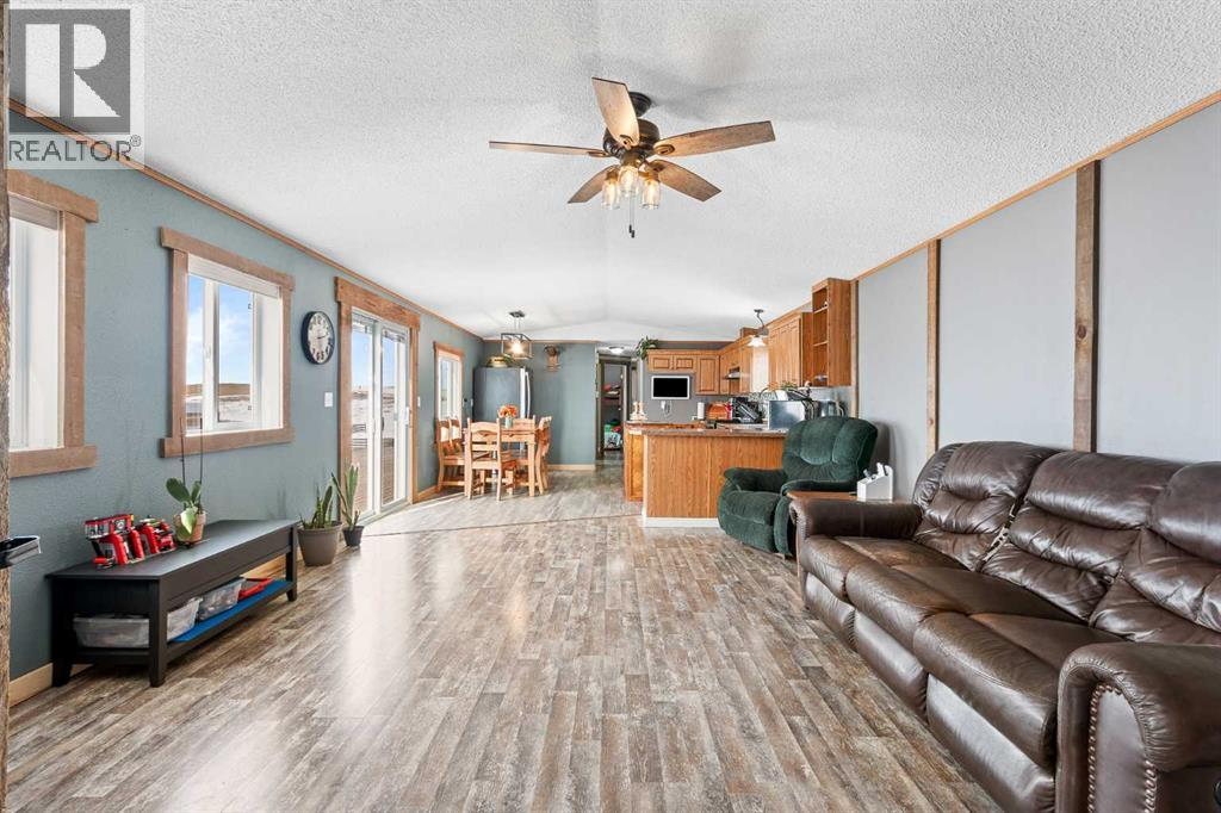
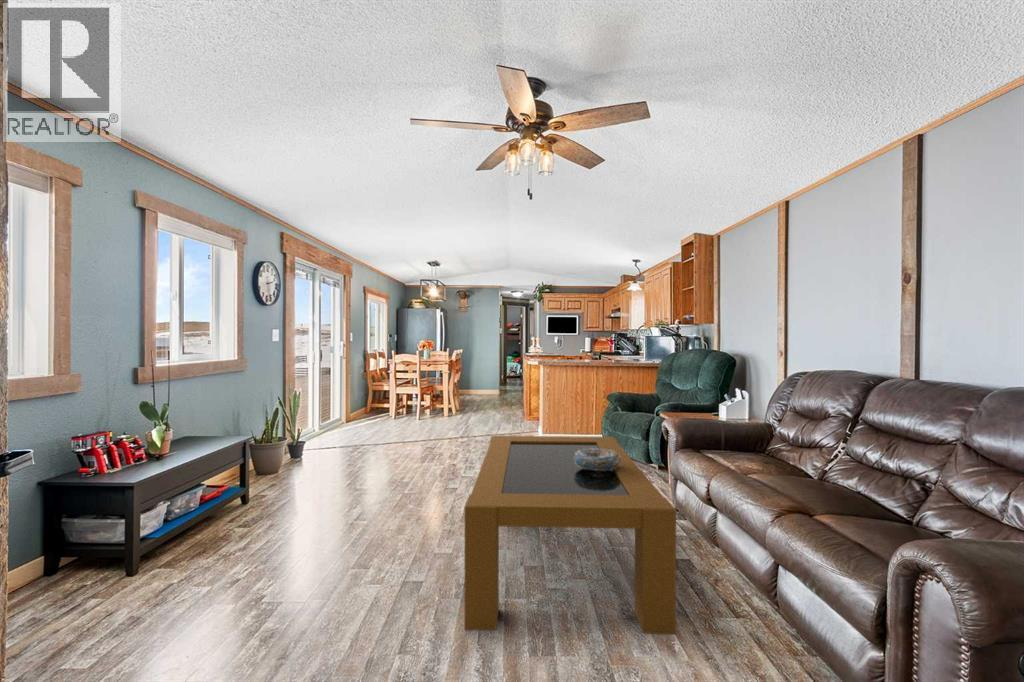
+ decorative bowl (597, 458)
+ coffee table (558, 507)
